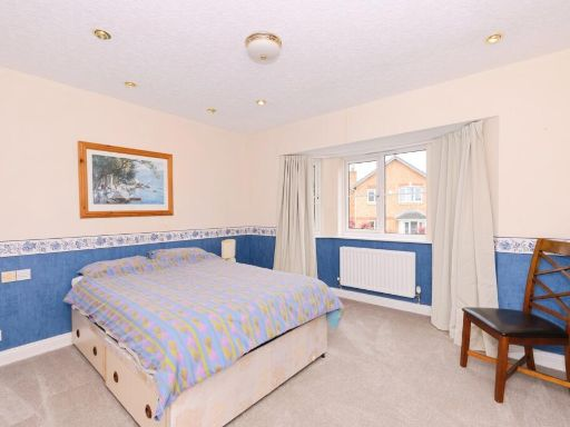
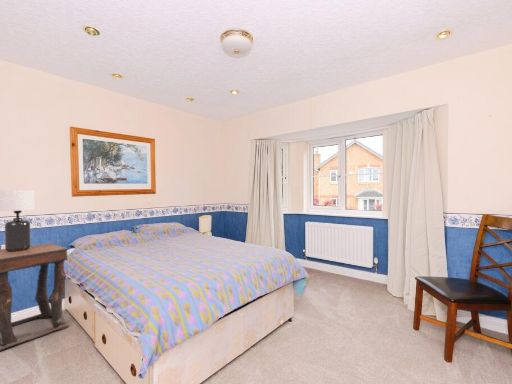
+ table lamp (17, 220)
+ side table (36, 292)
